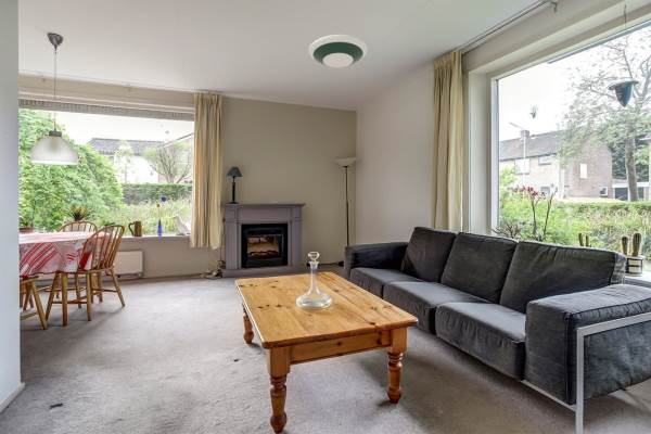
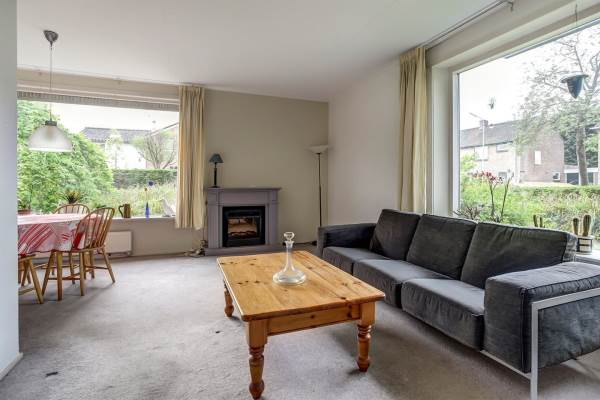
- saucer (337, 58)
